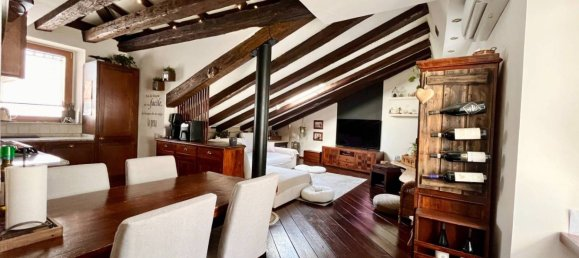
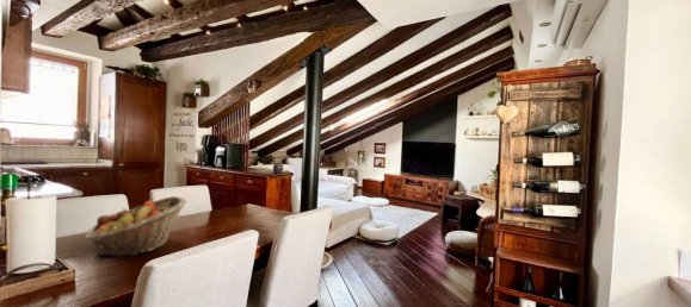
+ fruit basket (140, 223)
